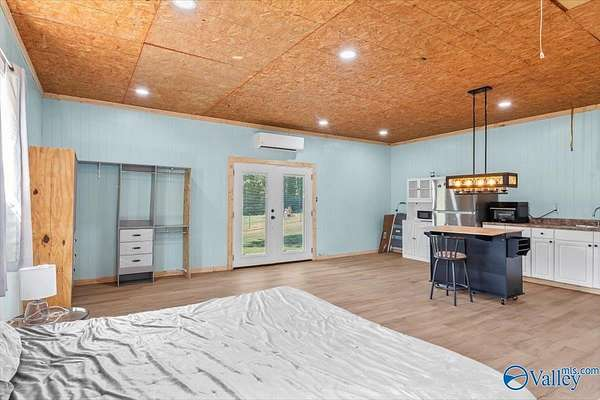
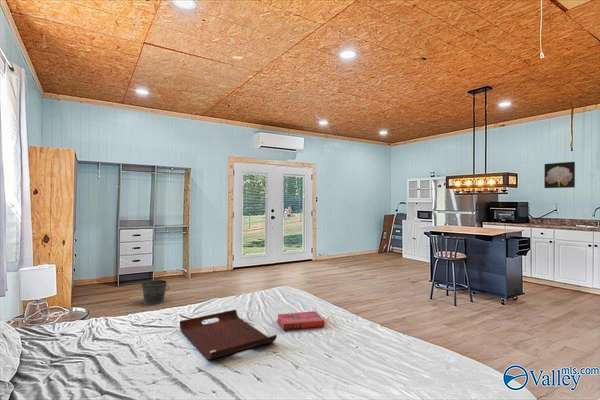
+ wall art (559, 175)
+ bucket (154, 292)
+ hardback book (300, 320)
+ serving tray (225, 331)
